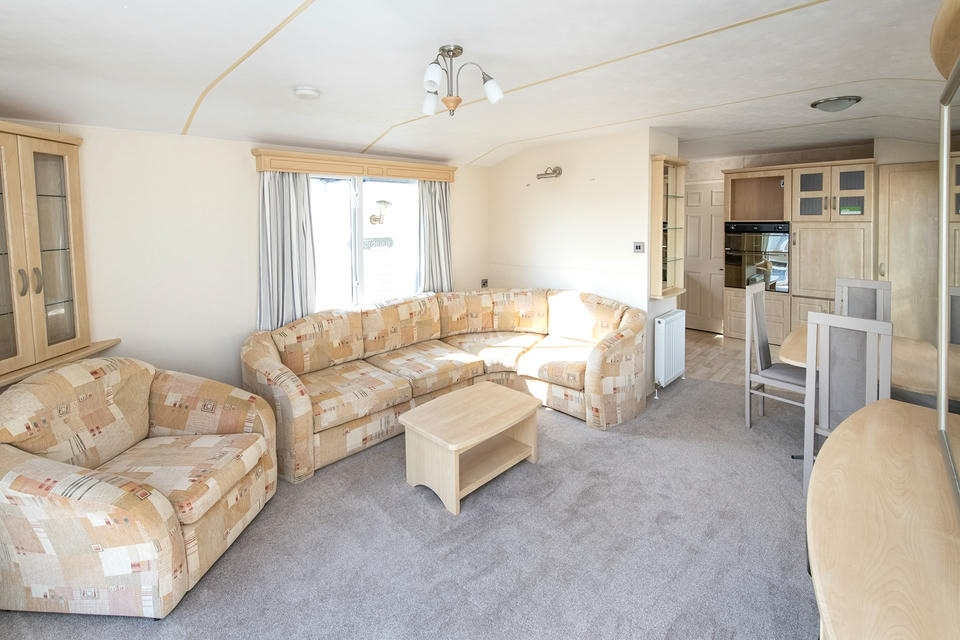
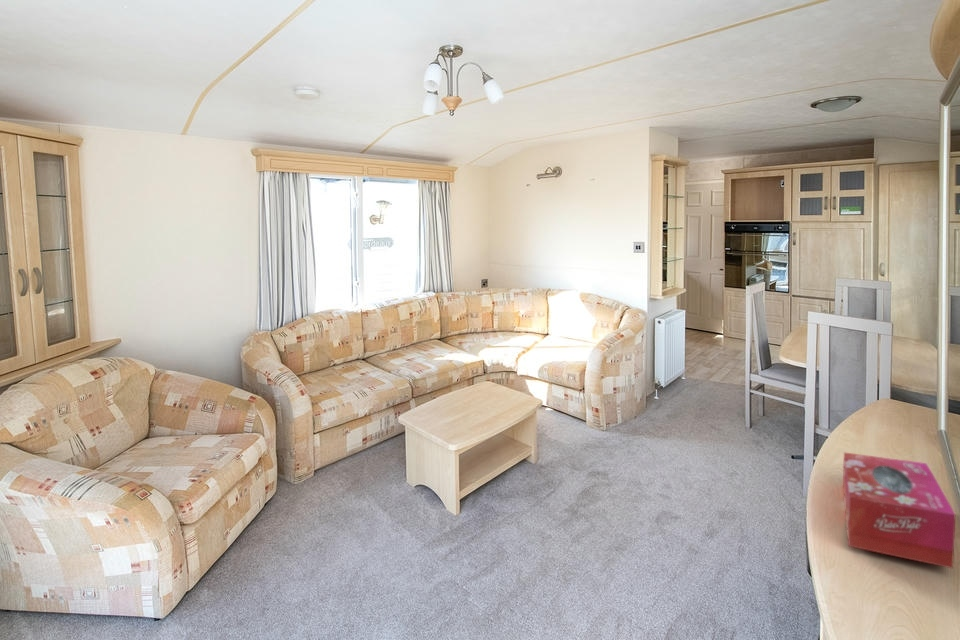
+ tissue box (890, 501)
